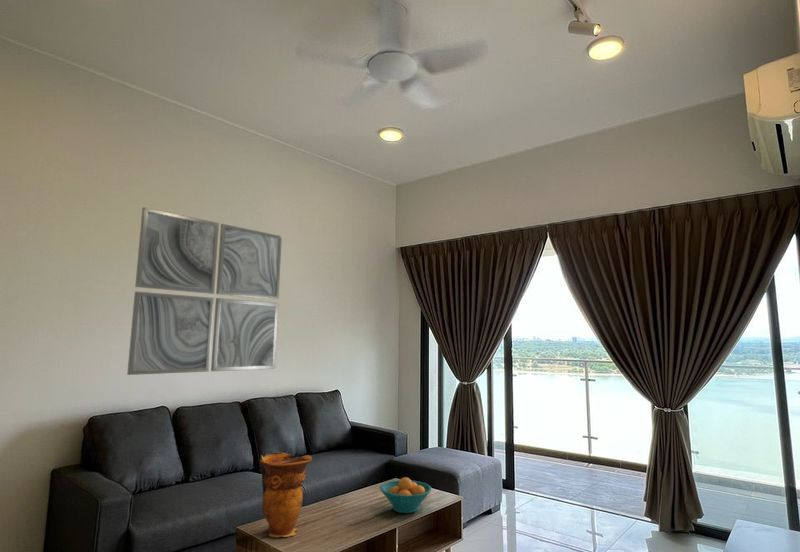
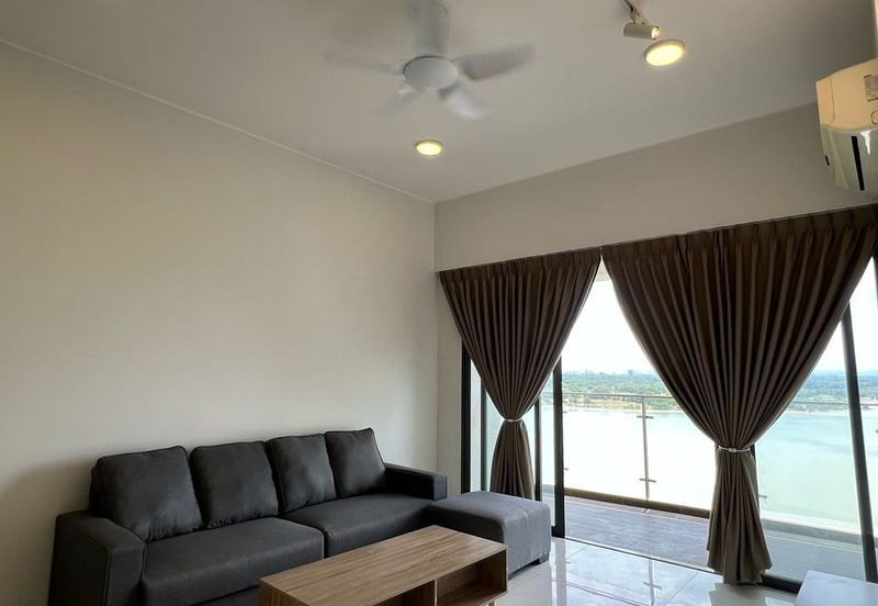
- fruit bowl (405, 493)
- wall art (216, 298)
- decorative vase (283, 492)
